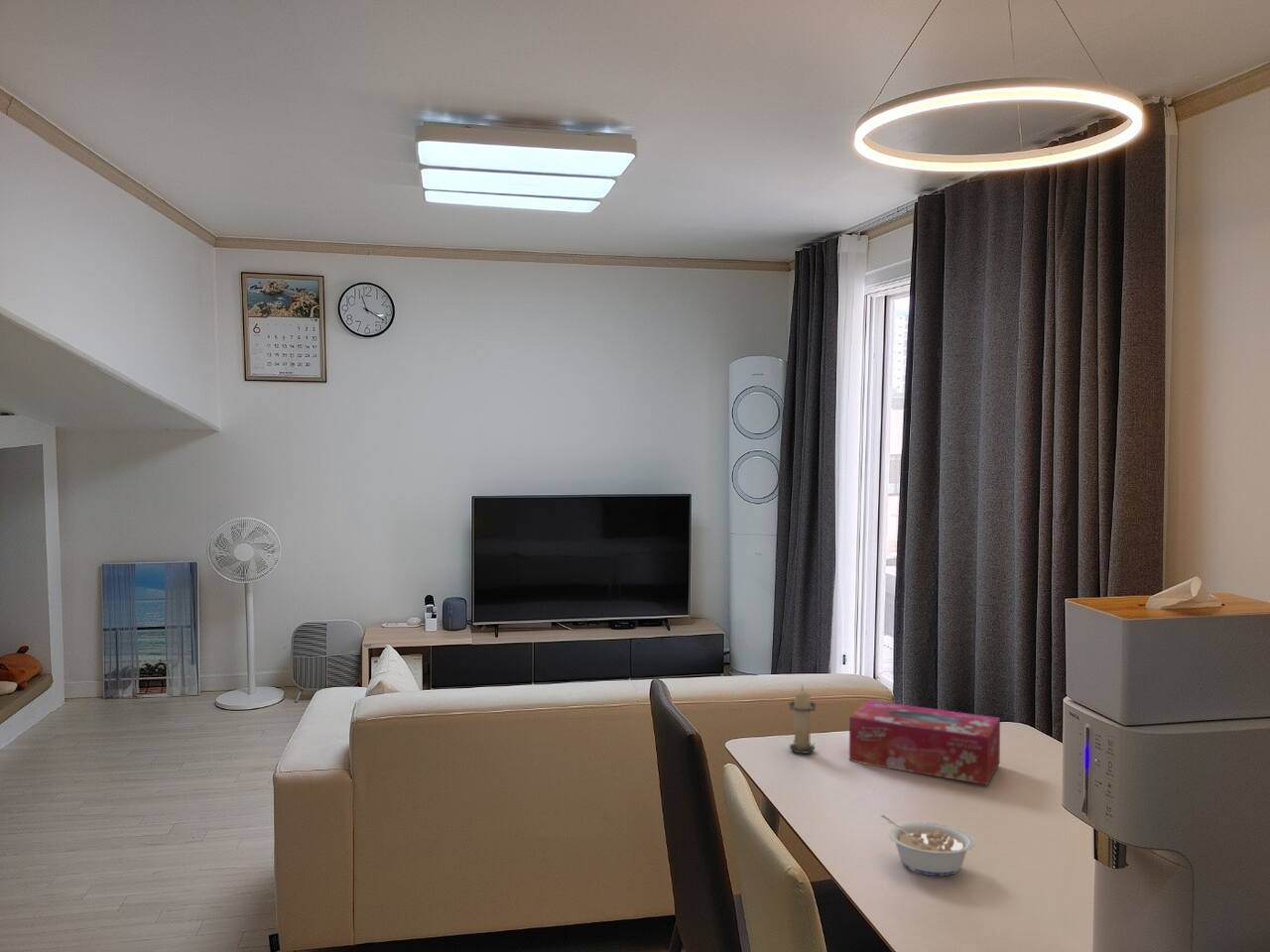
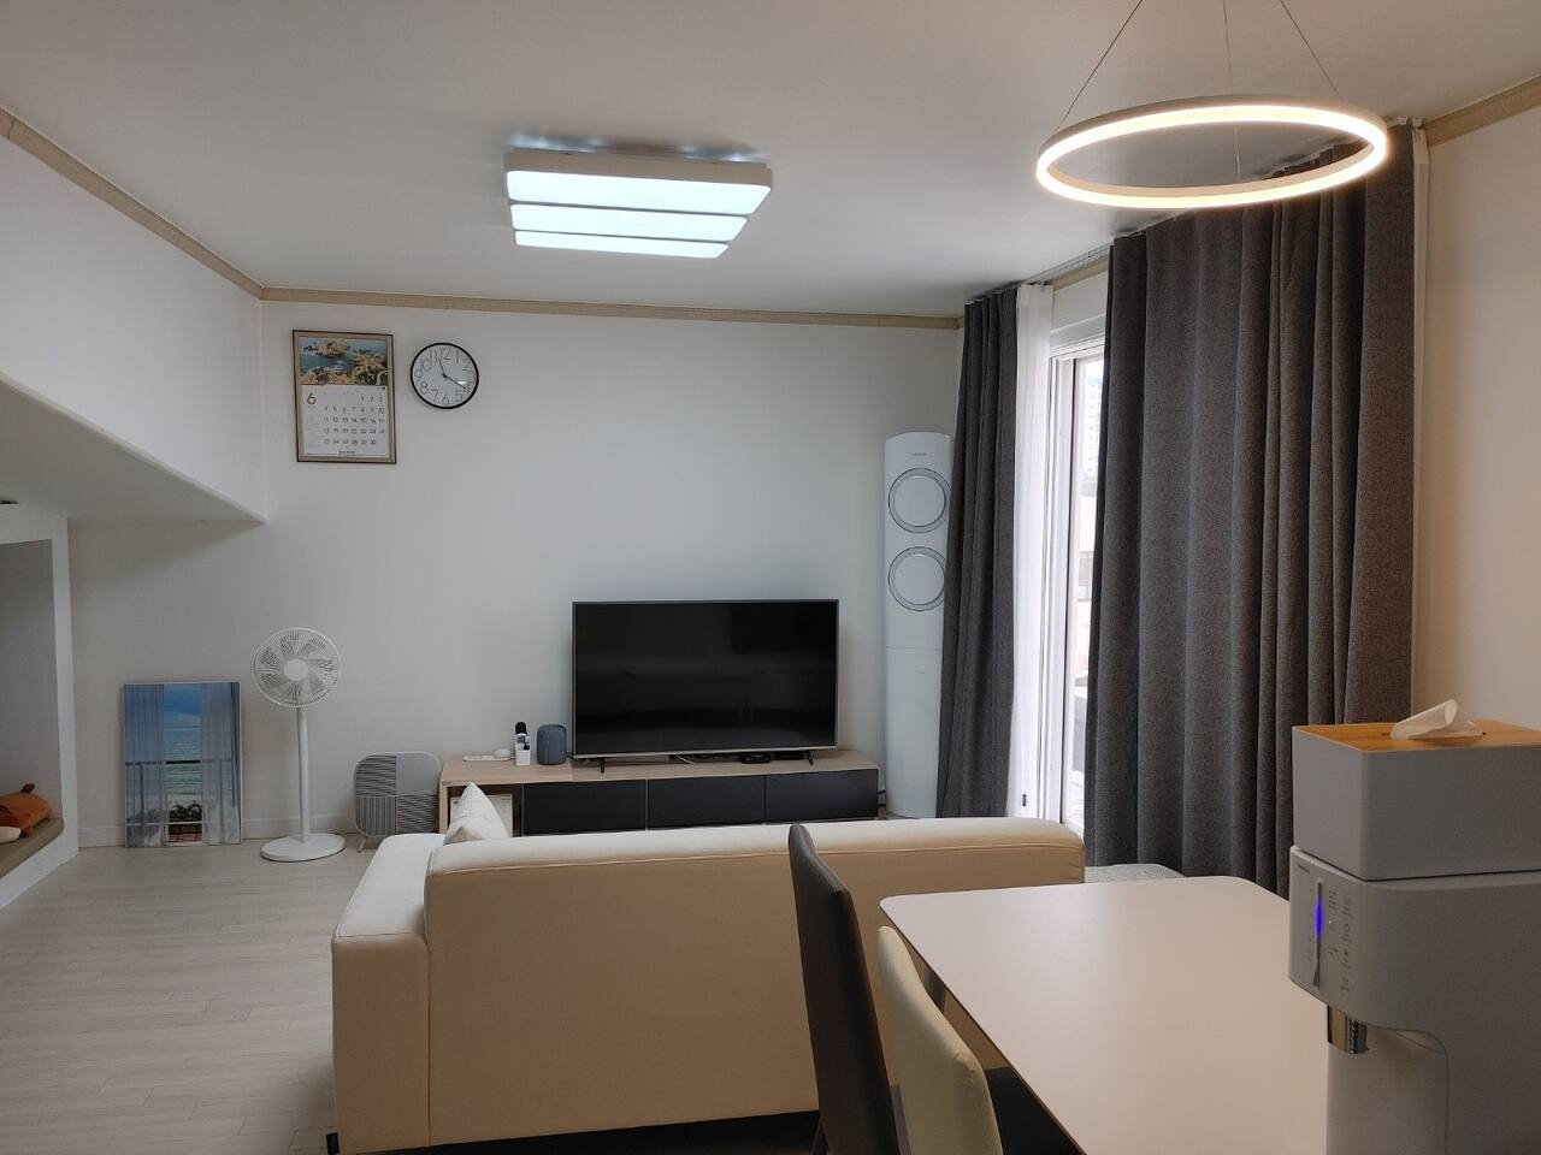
- legume (927, 847)
- candle (802, 717)
- tissue box (924, 739)
